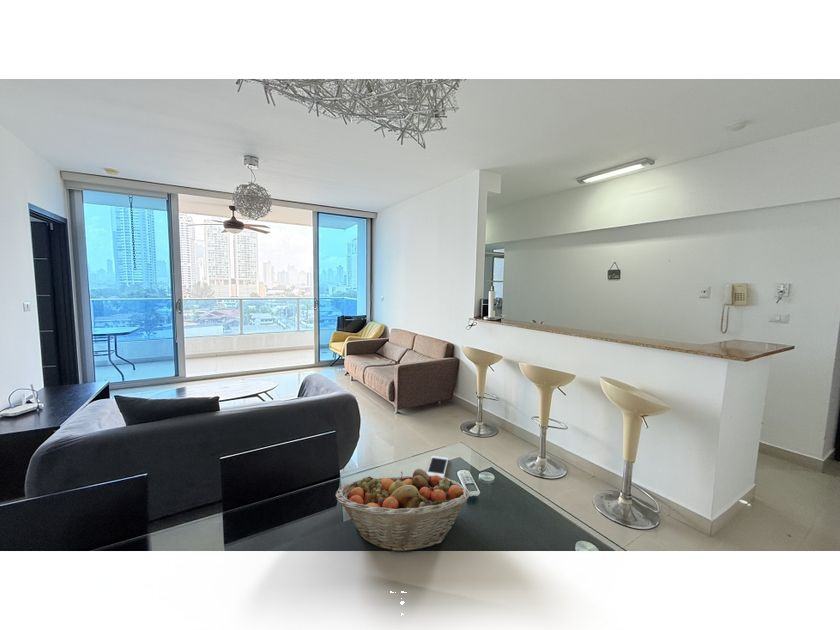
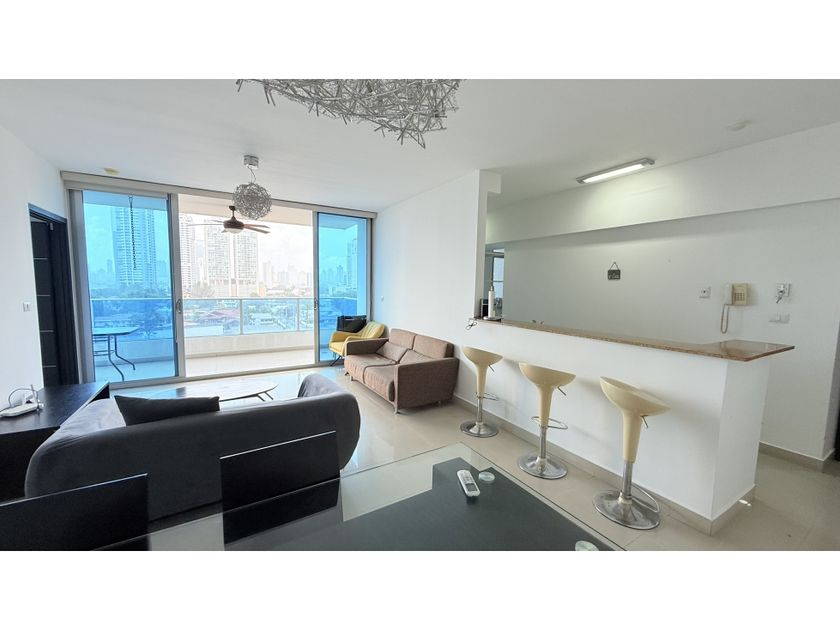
- fruit basket (402, 501)
- cell phone (437, 466)
